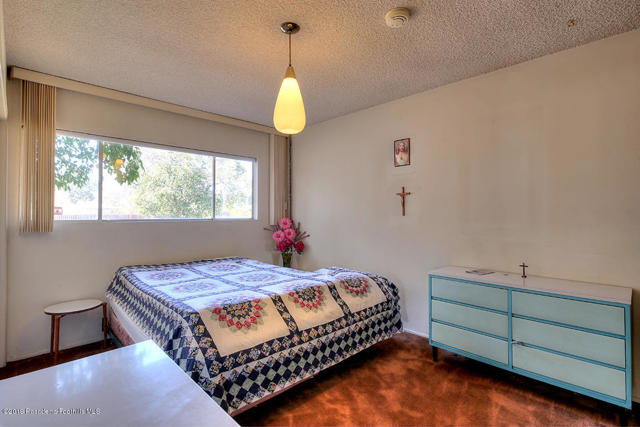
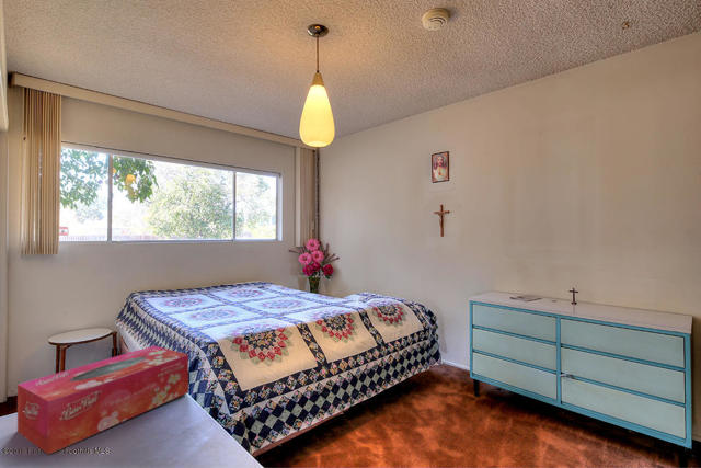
+ tissue box (112, 388)
